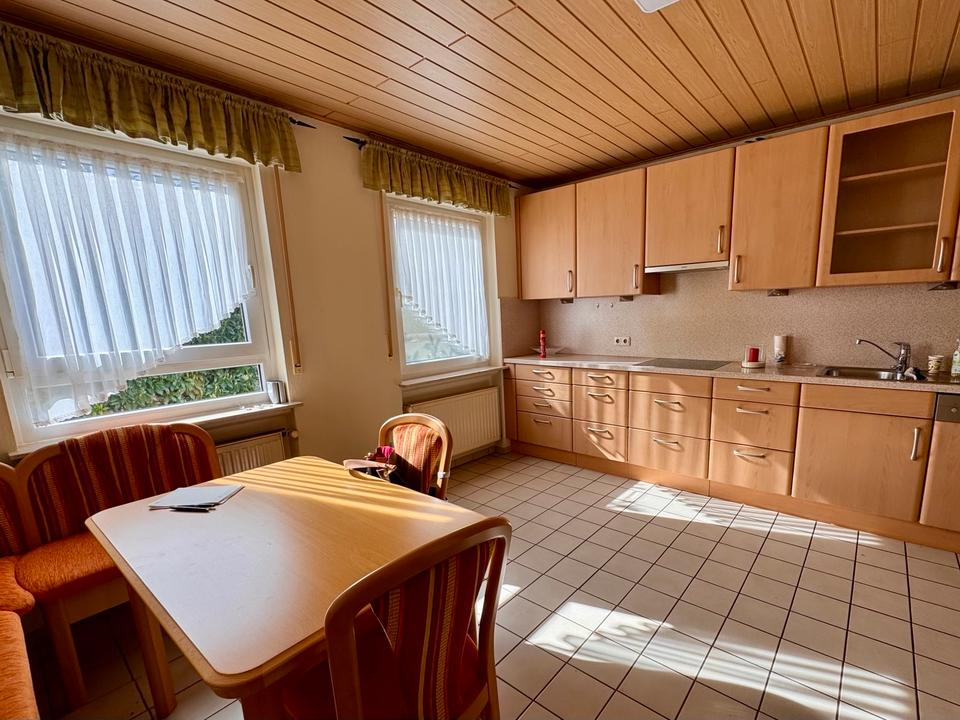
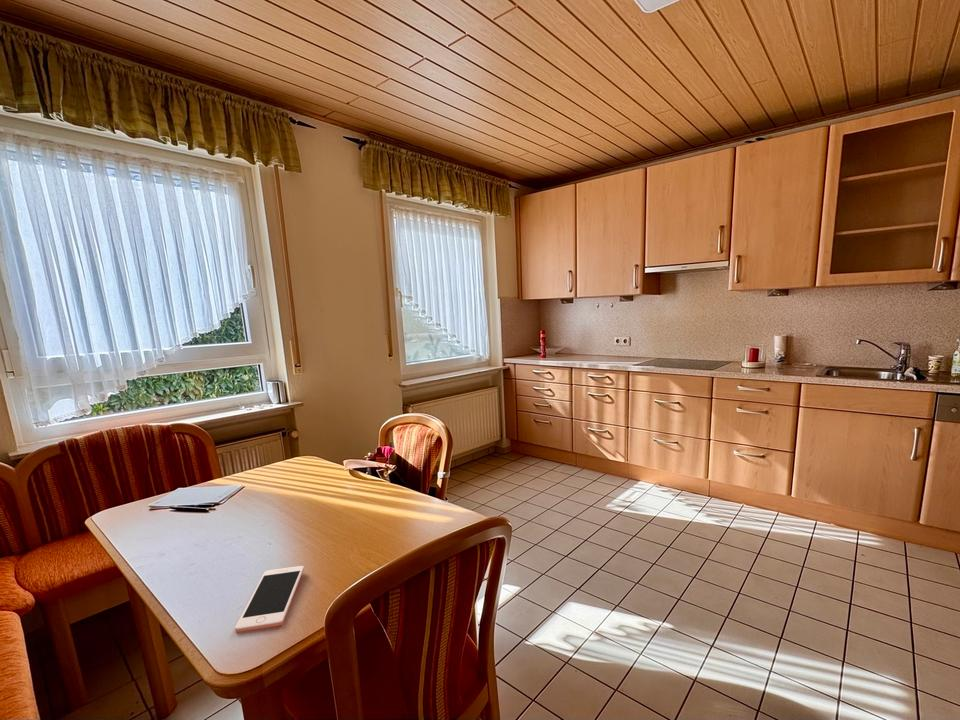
+ cell phone (273, 595)
